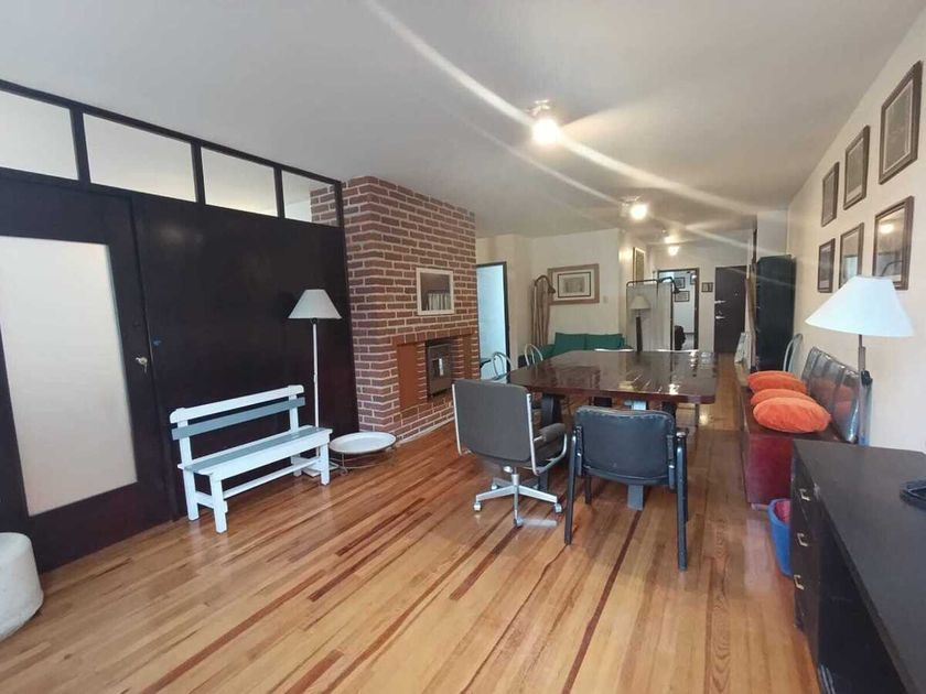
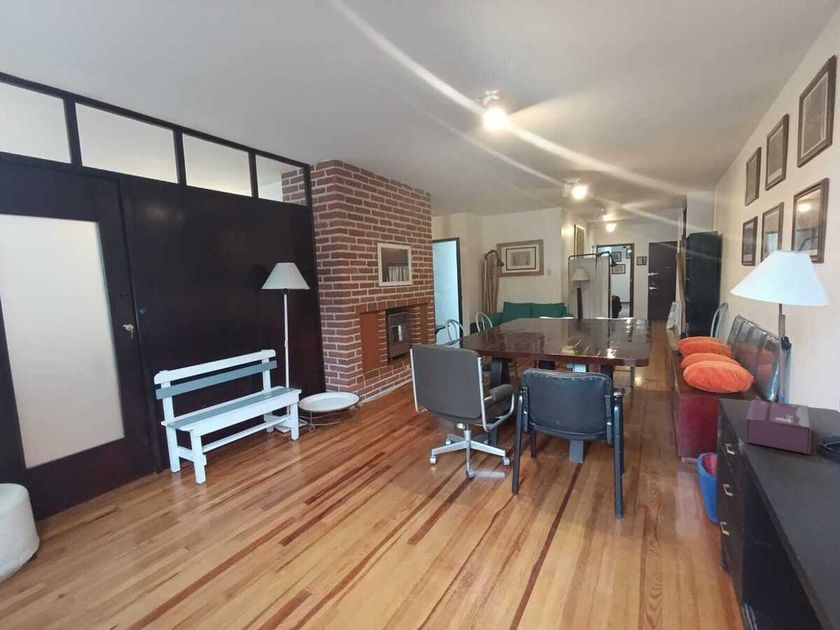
+ tissue box (777, 423)
